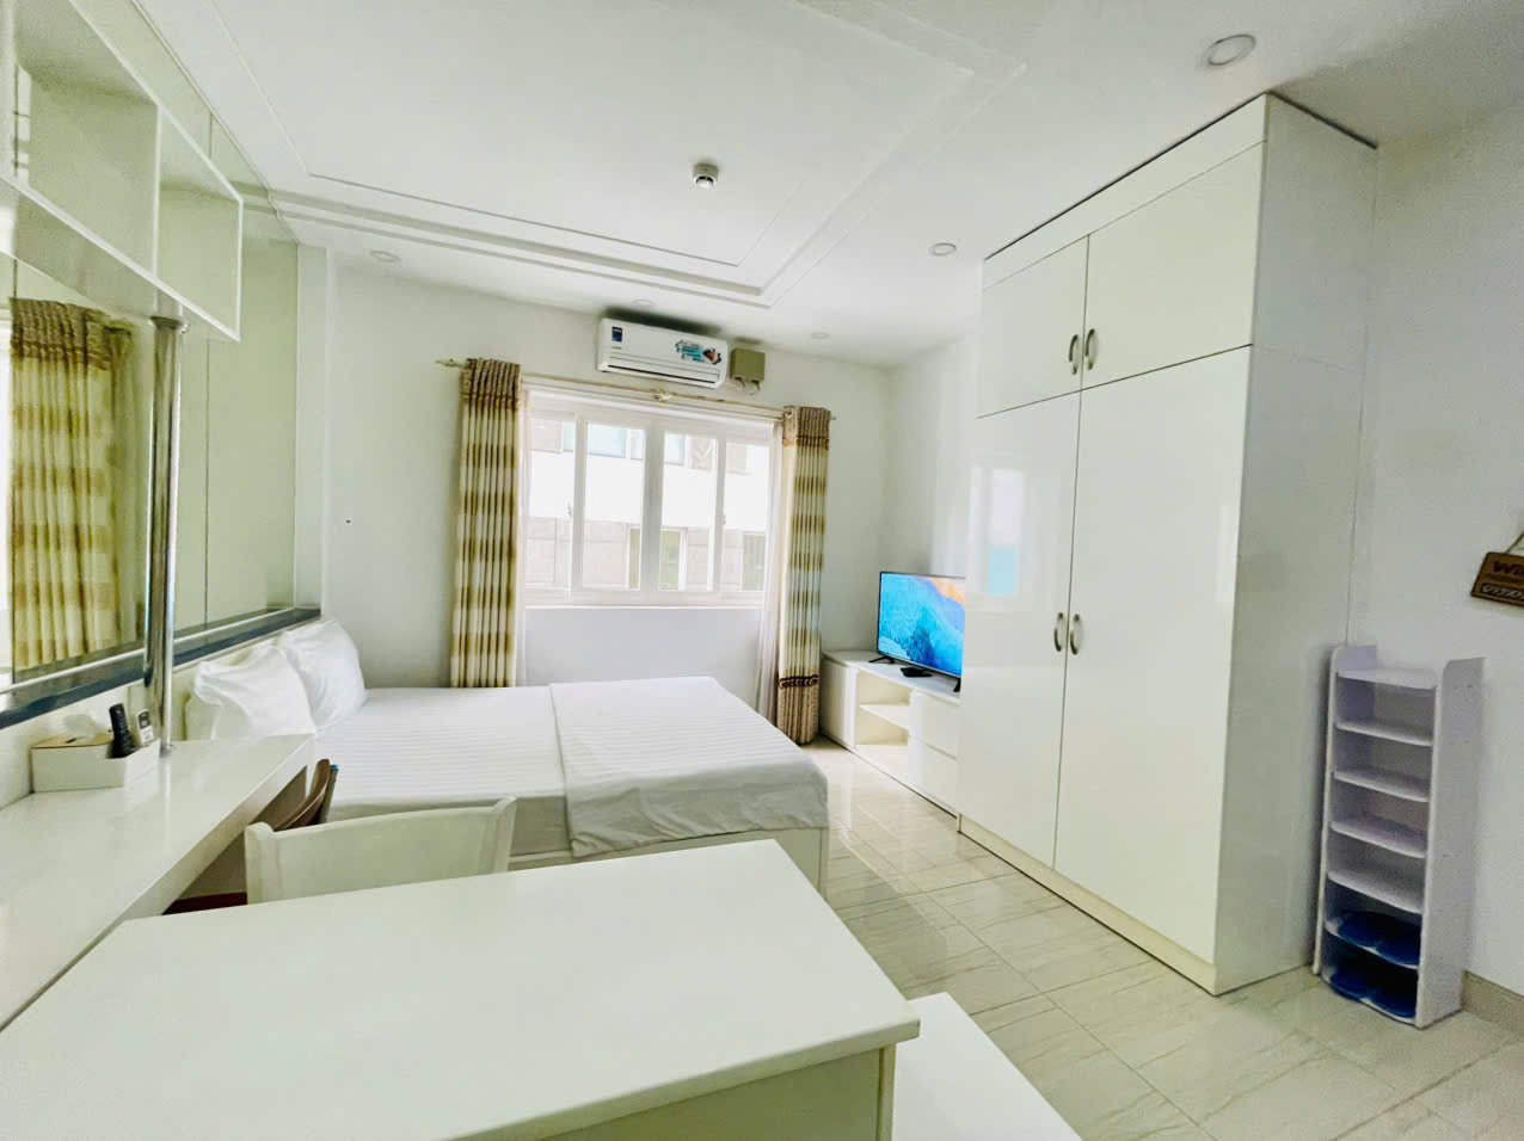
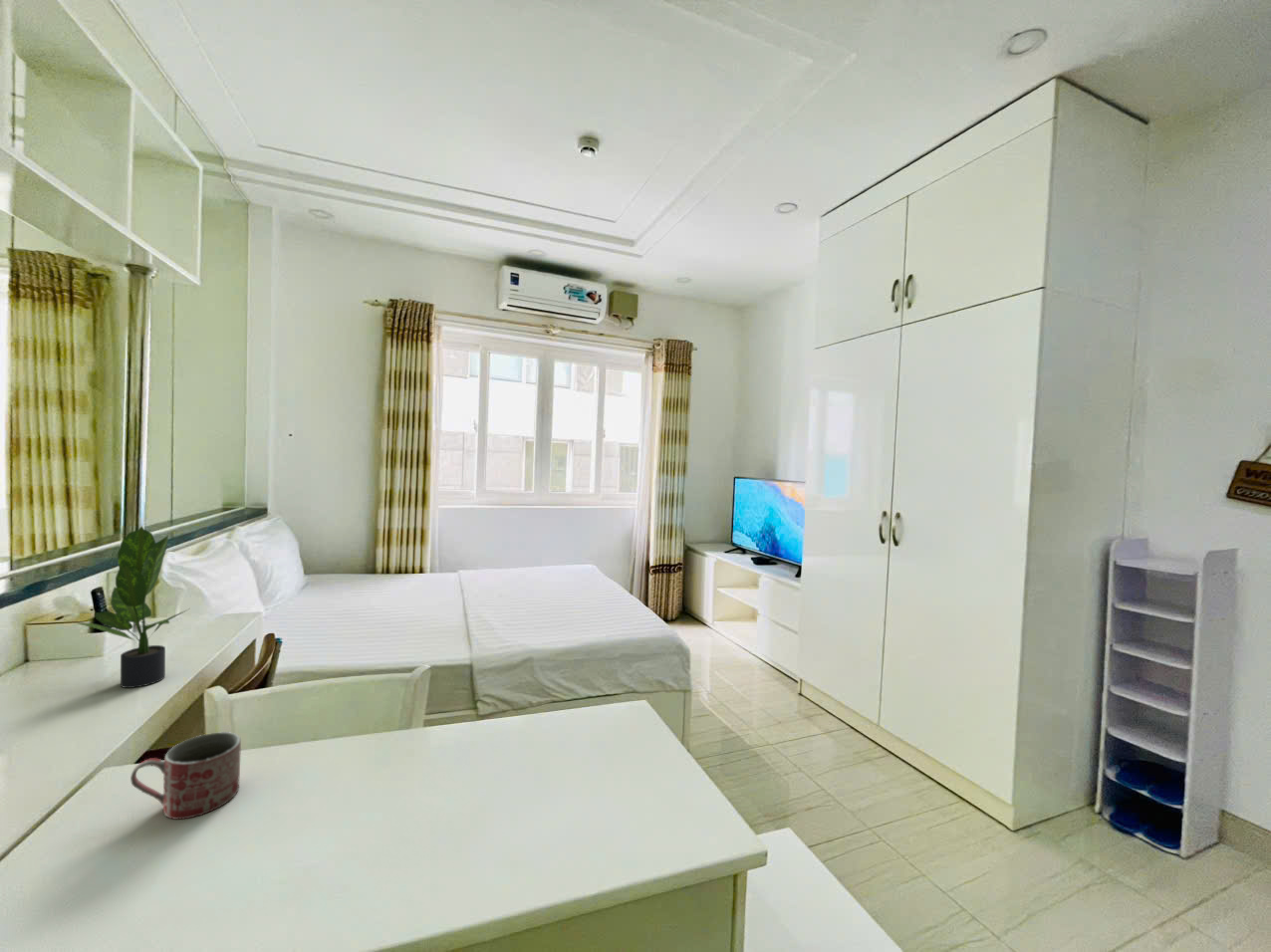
+ potted plant (134, 604)
+ mug (190, 773)
